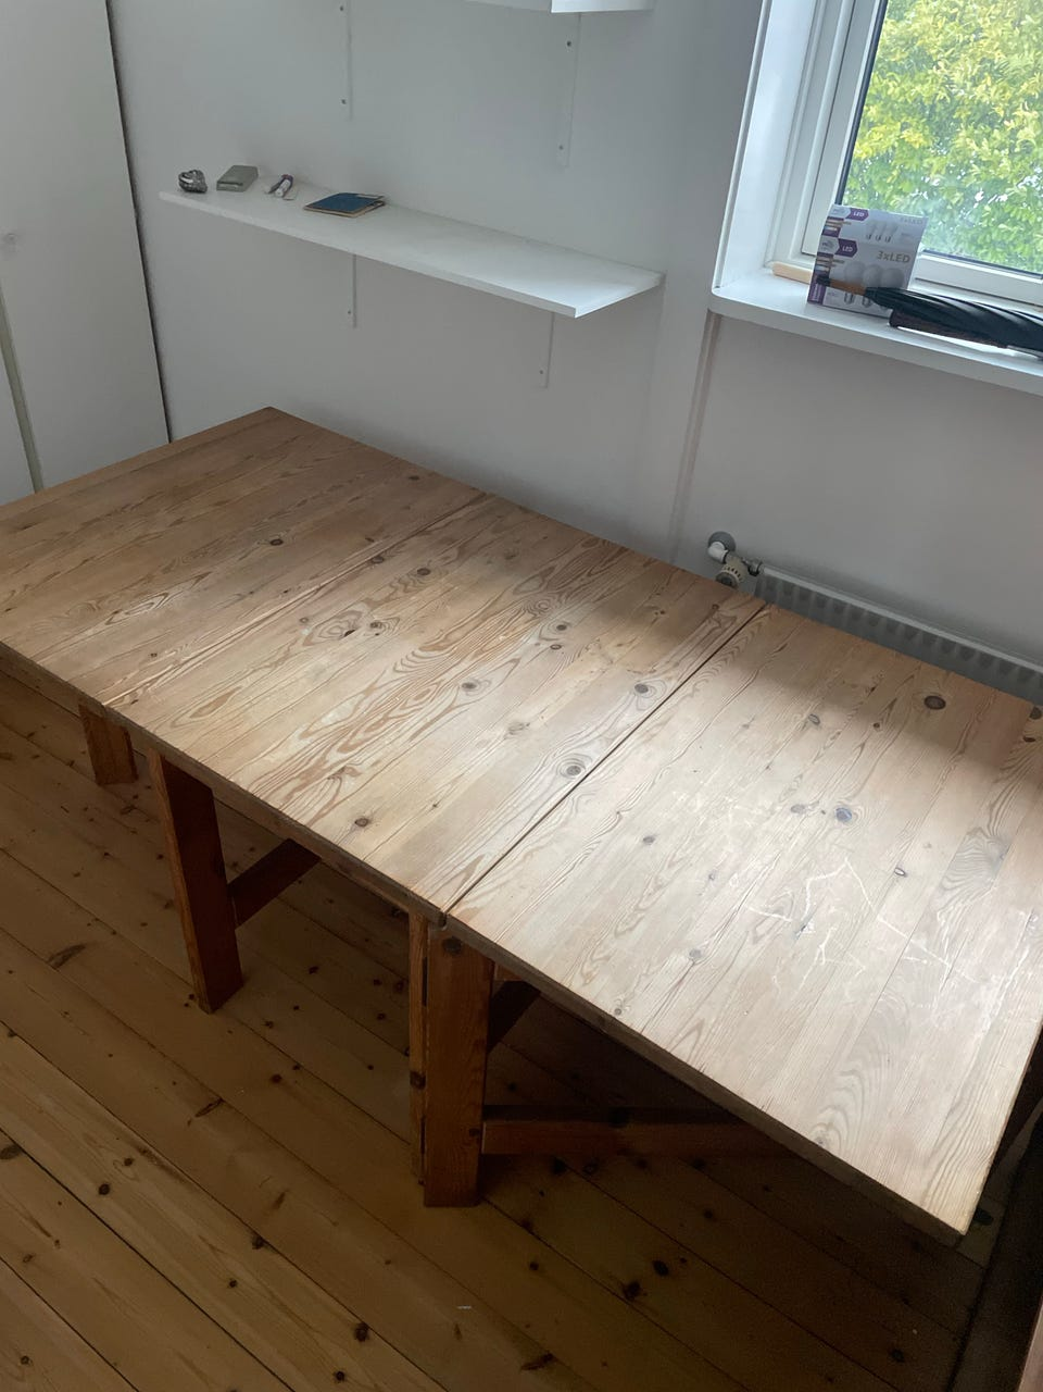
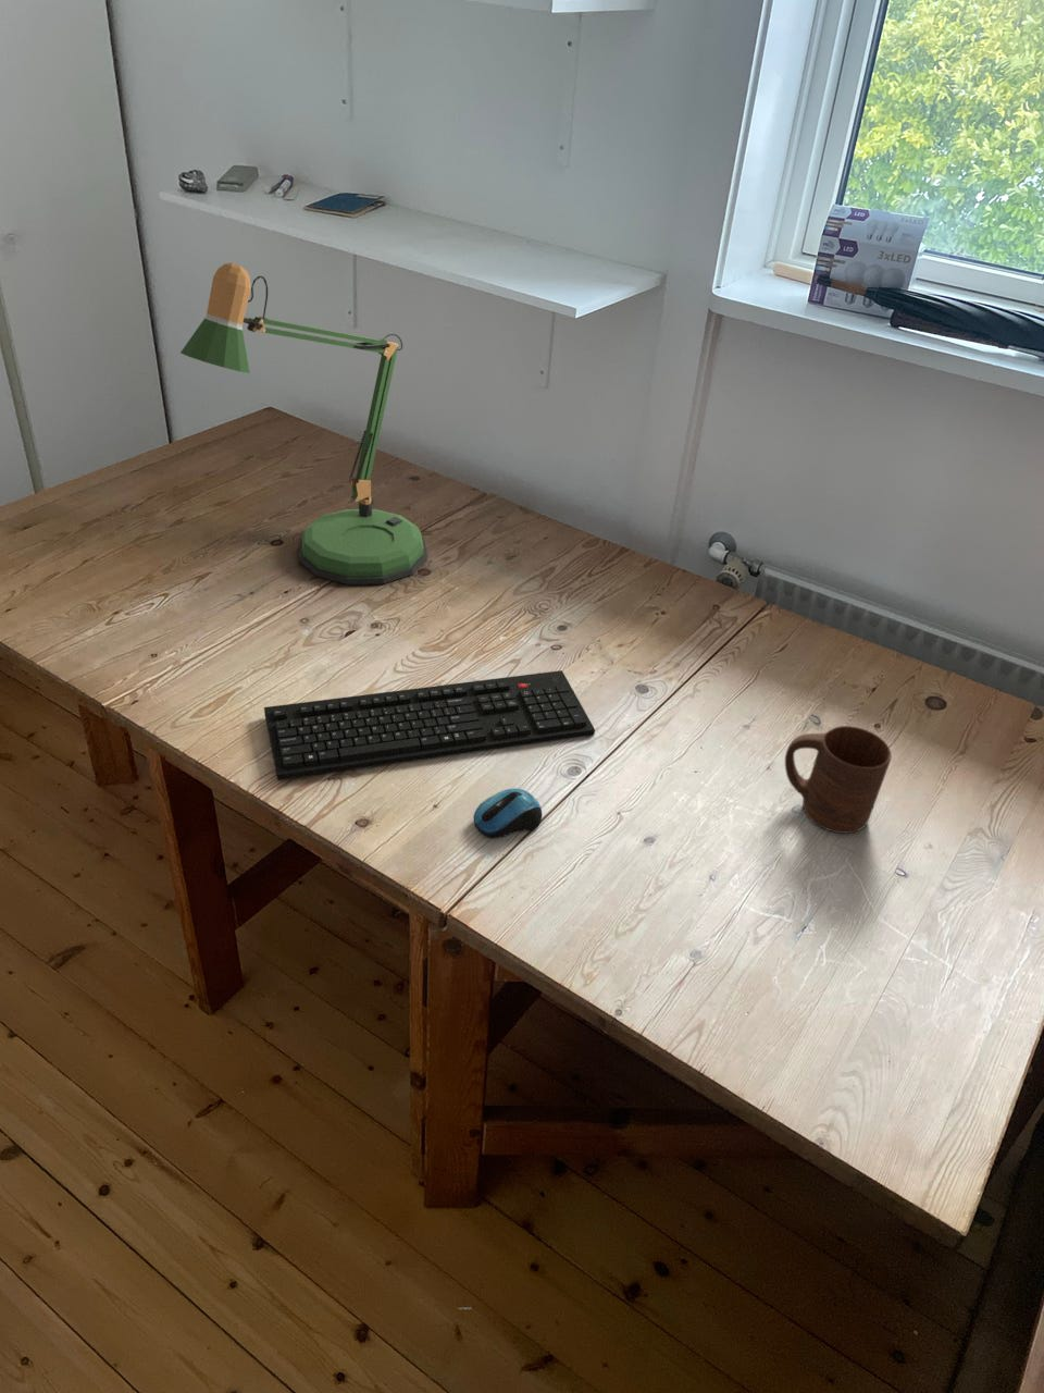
+ keyboard (430, 717)
+ computer mouse (509, 808)
+ cup (835, 778)
+ desk lamp (363, 432)
